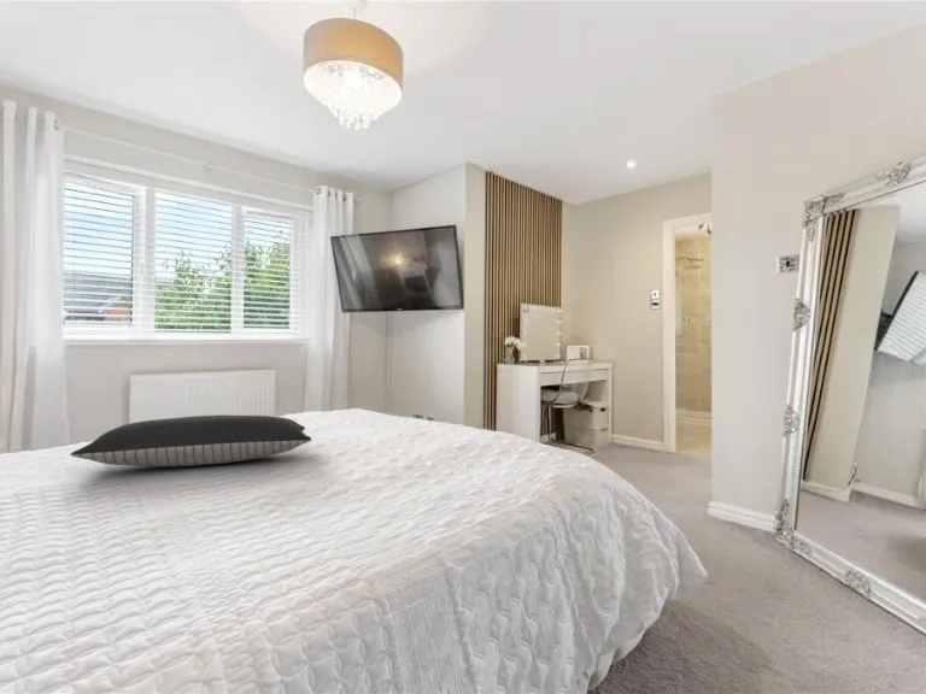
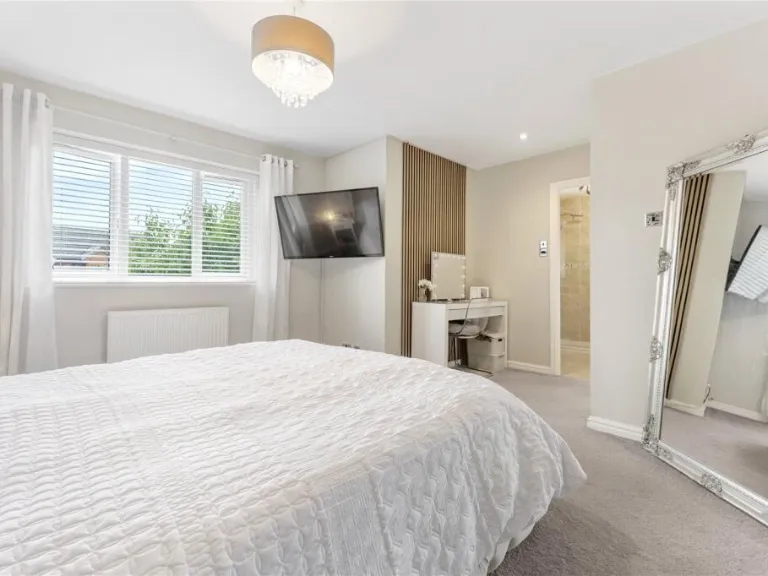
- pillow (207, 439)
